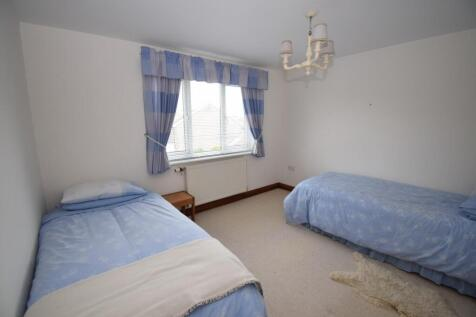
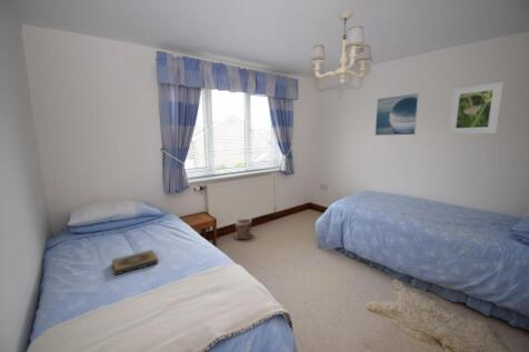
+ plant pot (243, 228)
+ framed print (395, 115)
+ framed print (473, 110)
+ hardback book (134, 261)
